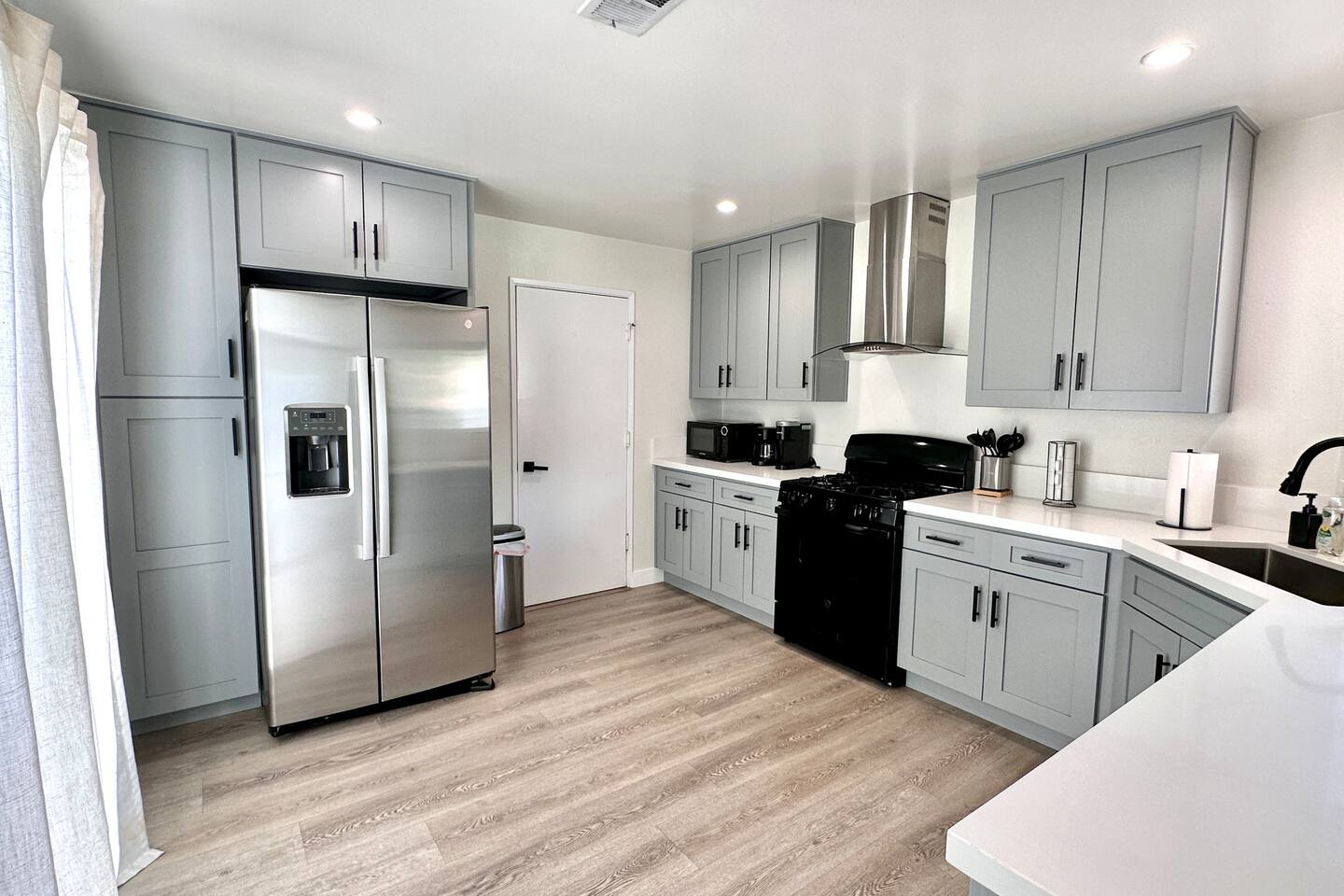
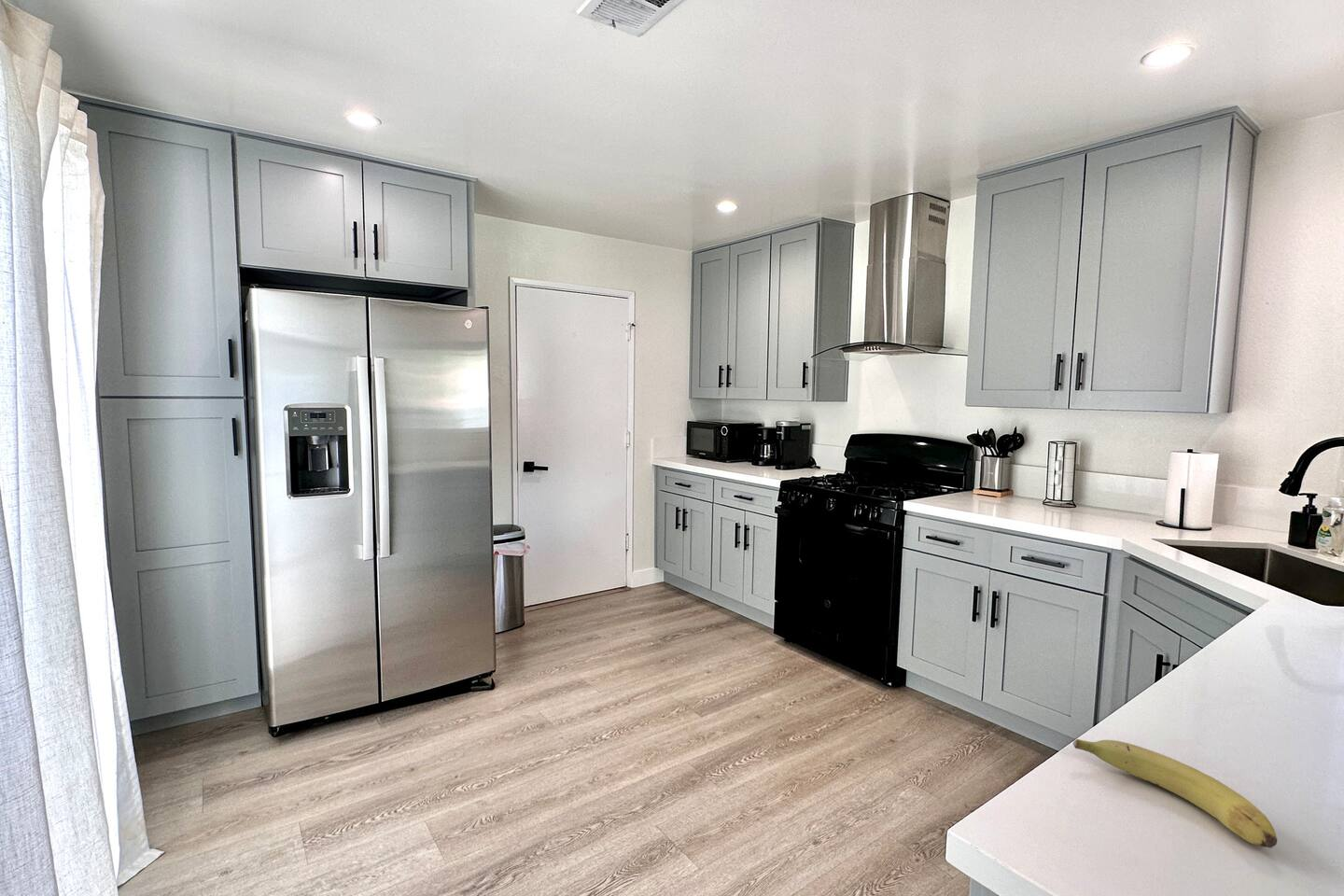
+ fruit (1174, 782)
